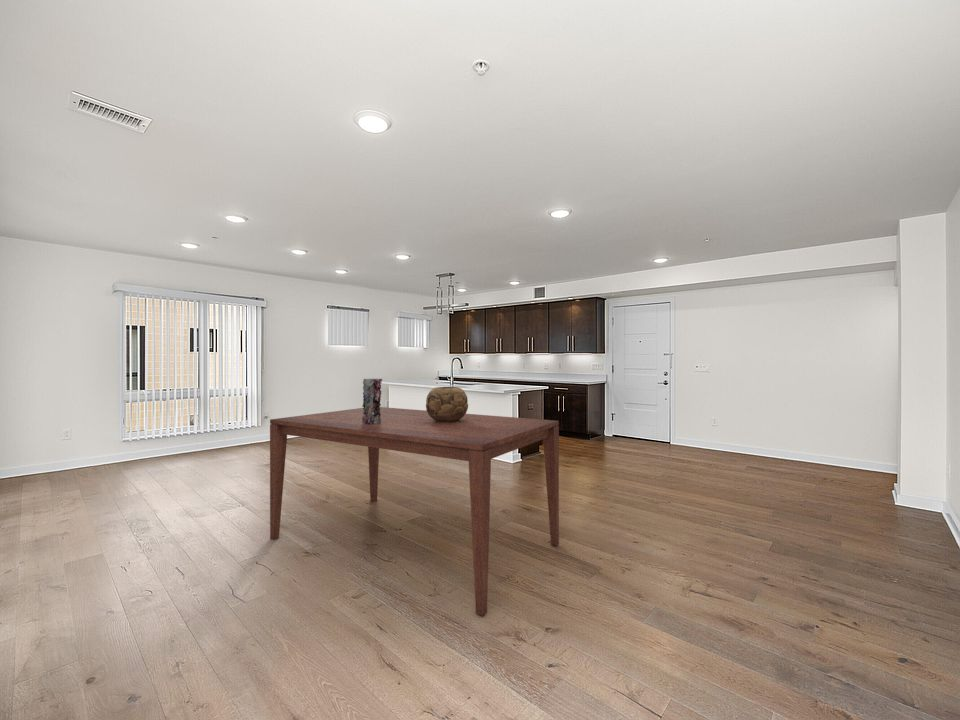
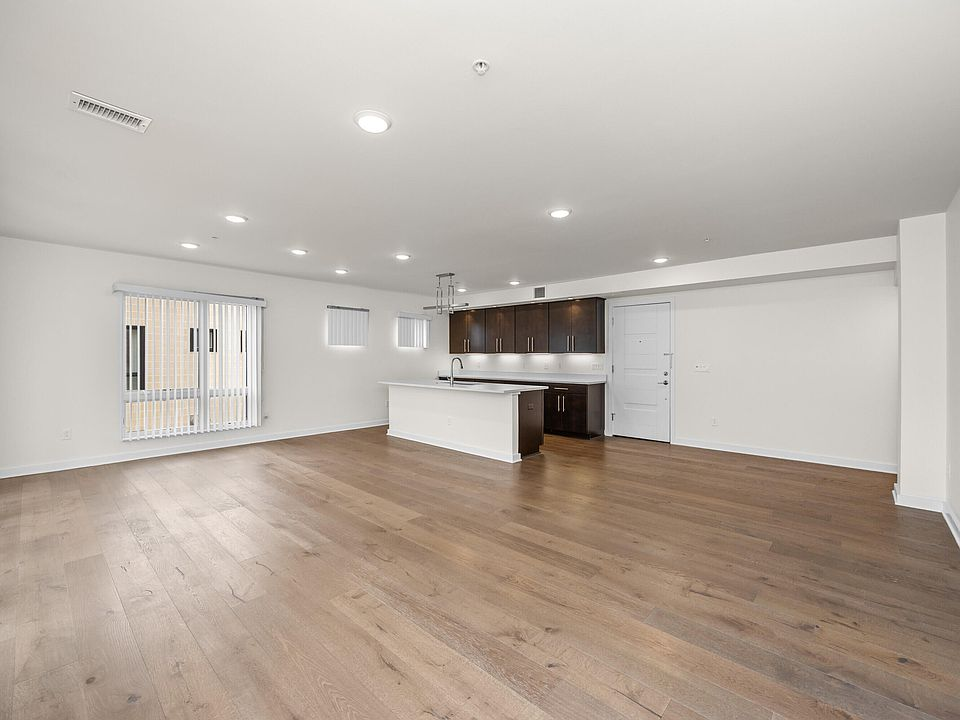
- decorative bowl (447, 403)
- vase (372, 400)
- dining table (415, 453)
